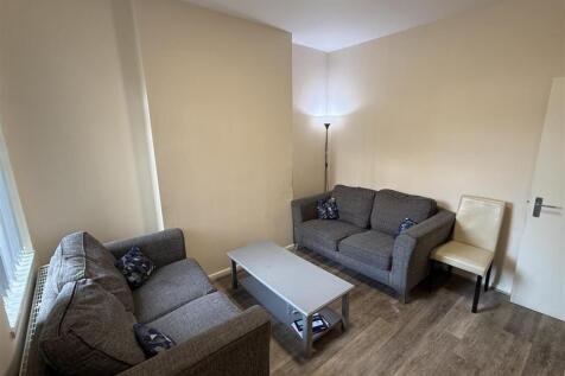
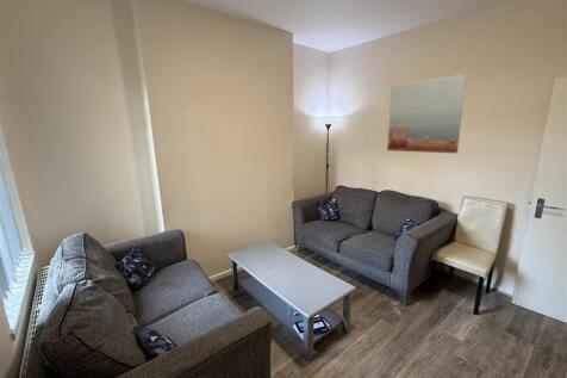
+ wall art (422, 117)
